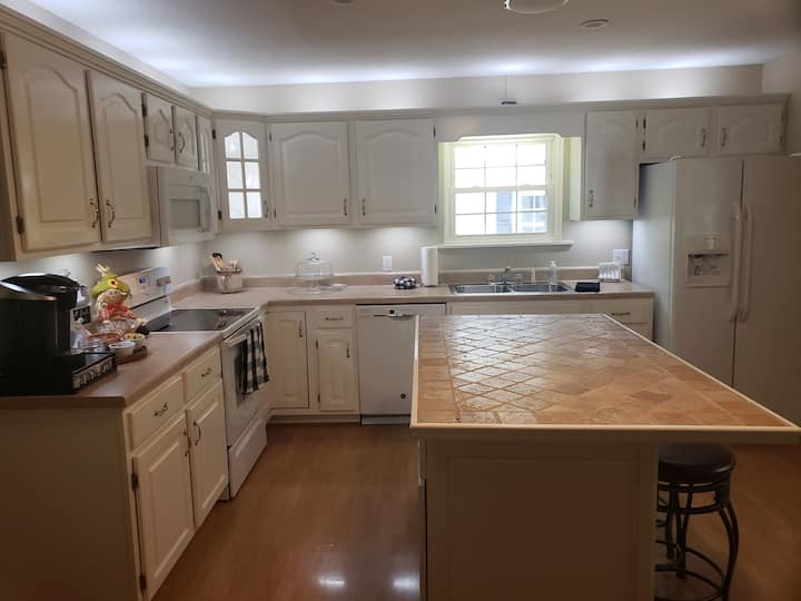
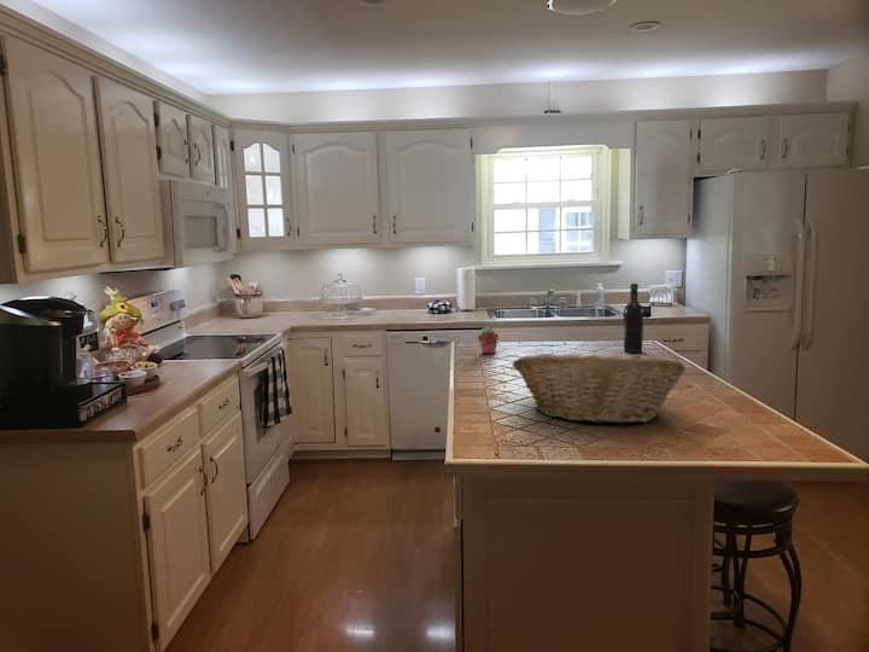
+ potted succulent (488, 339)
+ wine bottle (632, 318)
+ fruit basket (595, 379)
